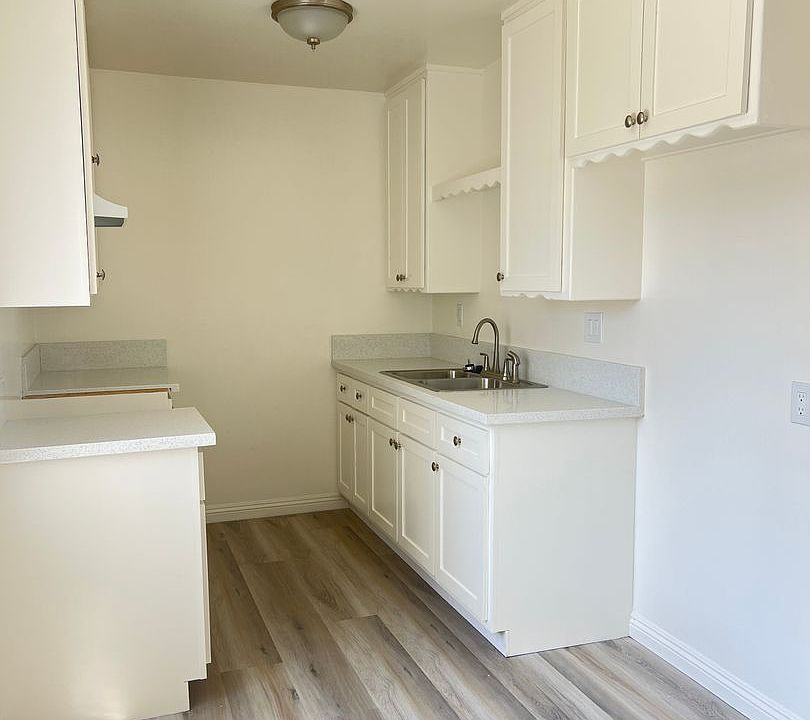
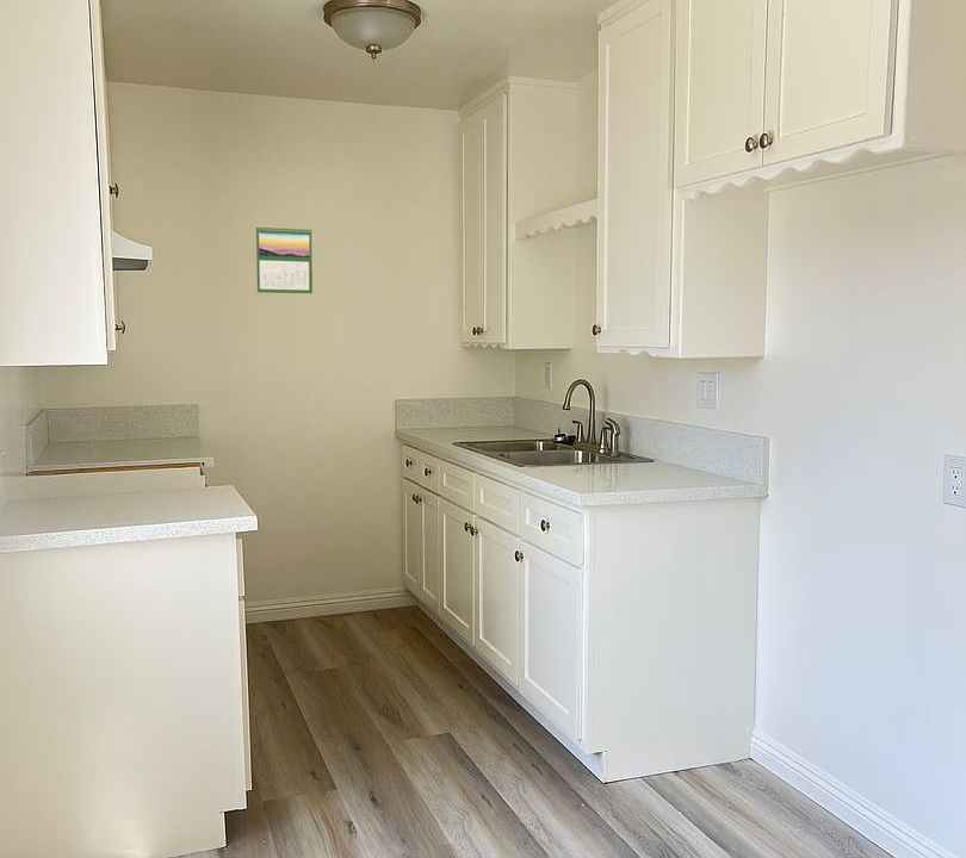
+ calendar (284, 259)
